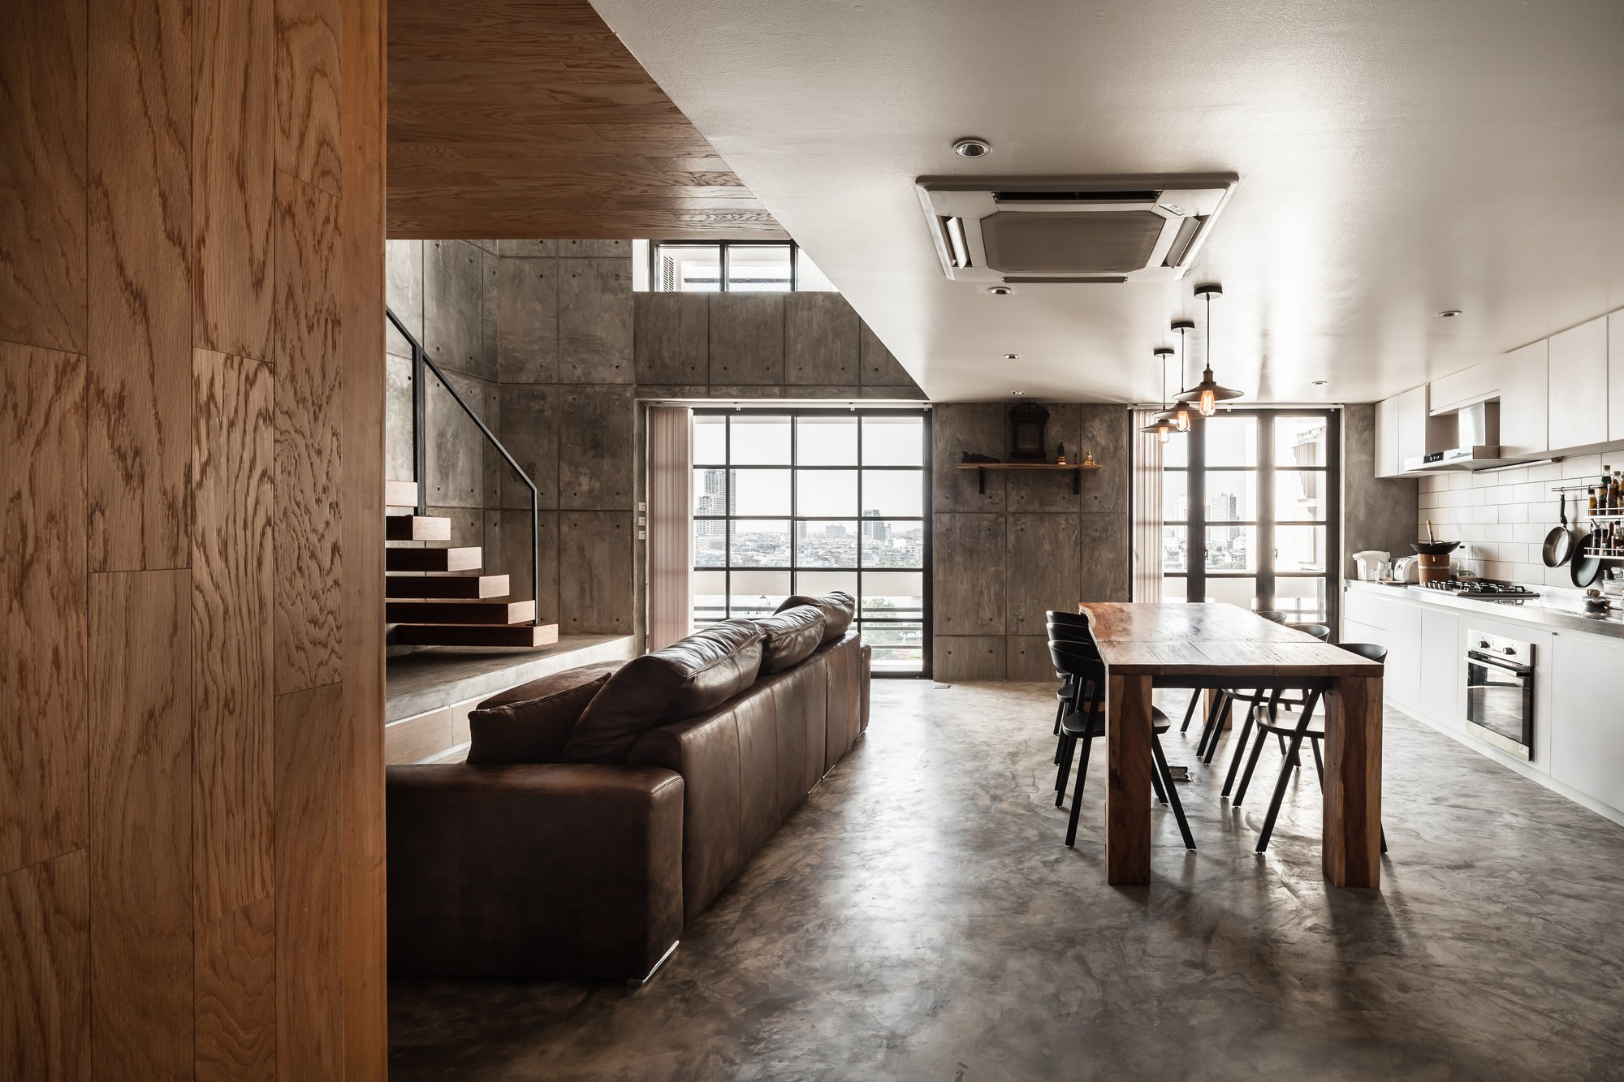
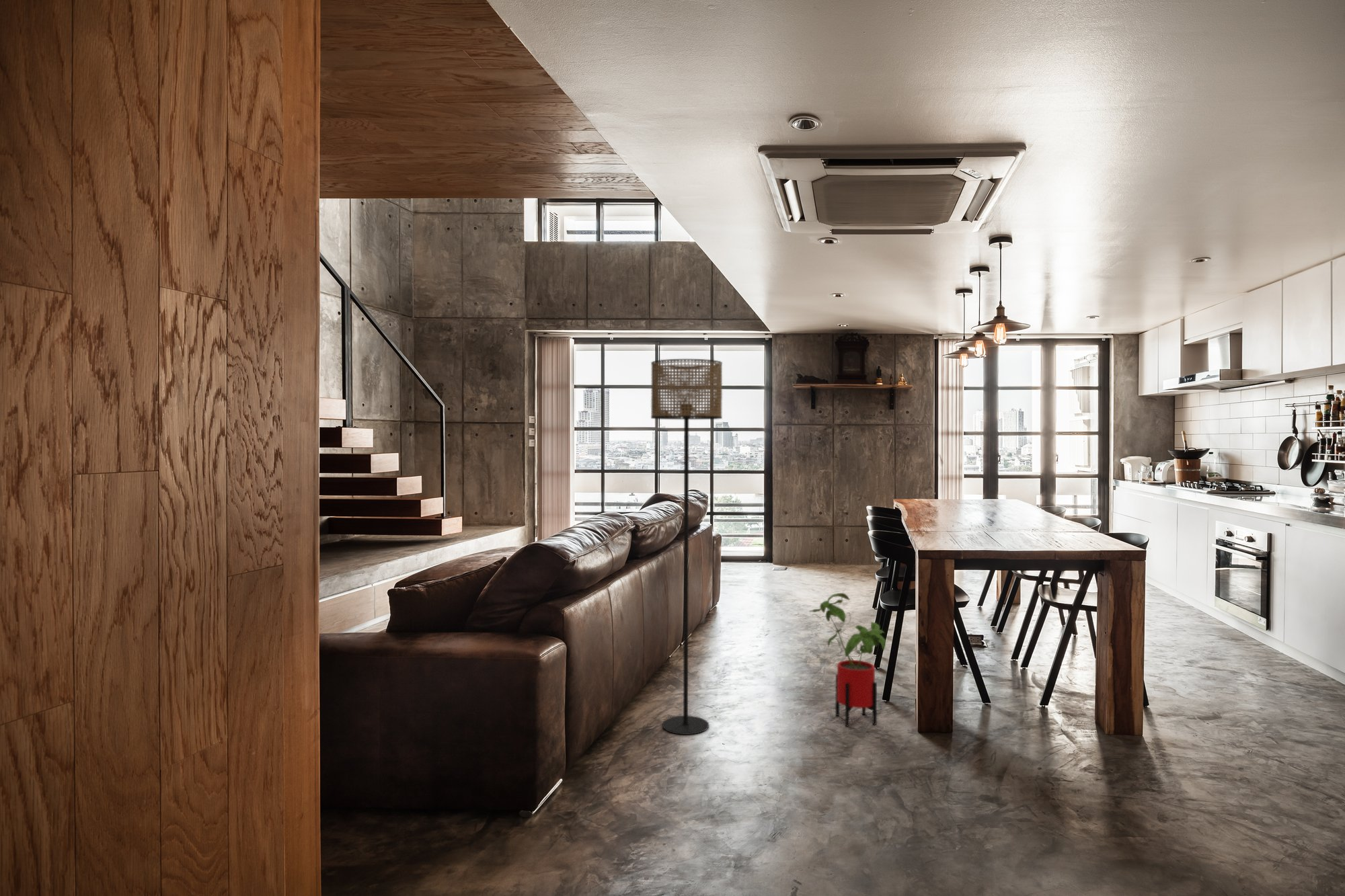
+ house plant (849, 657)
+ floor lamp (686, 544)
